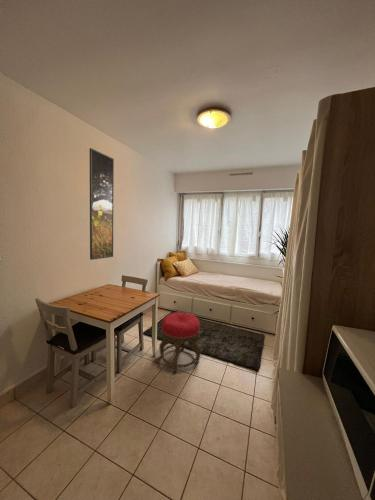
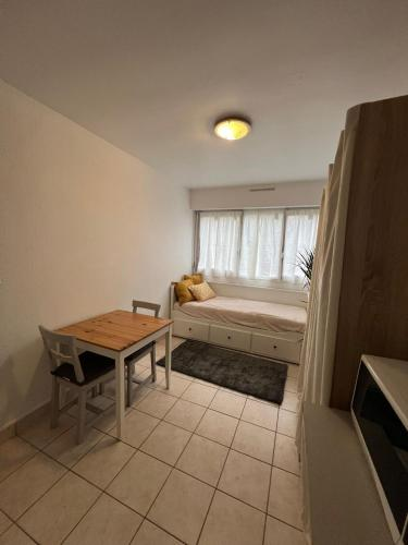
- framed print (102, 207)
- stool (180, 338)
